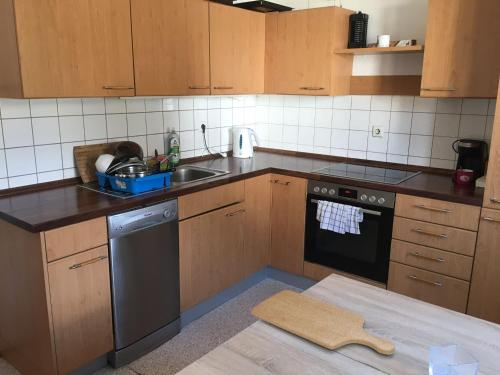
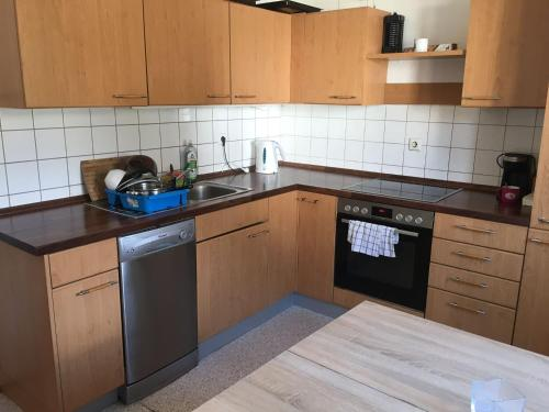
- chopping board (324, 322)
